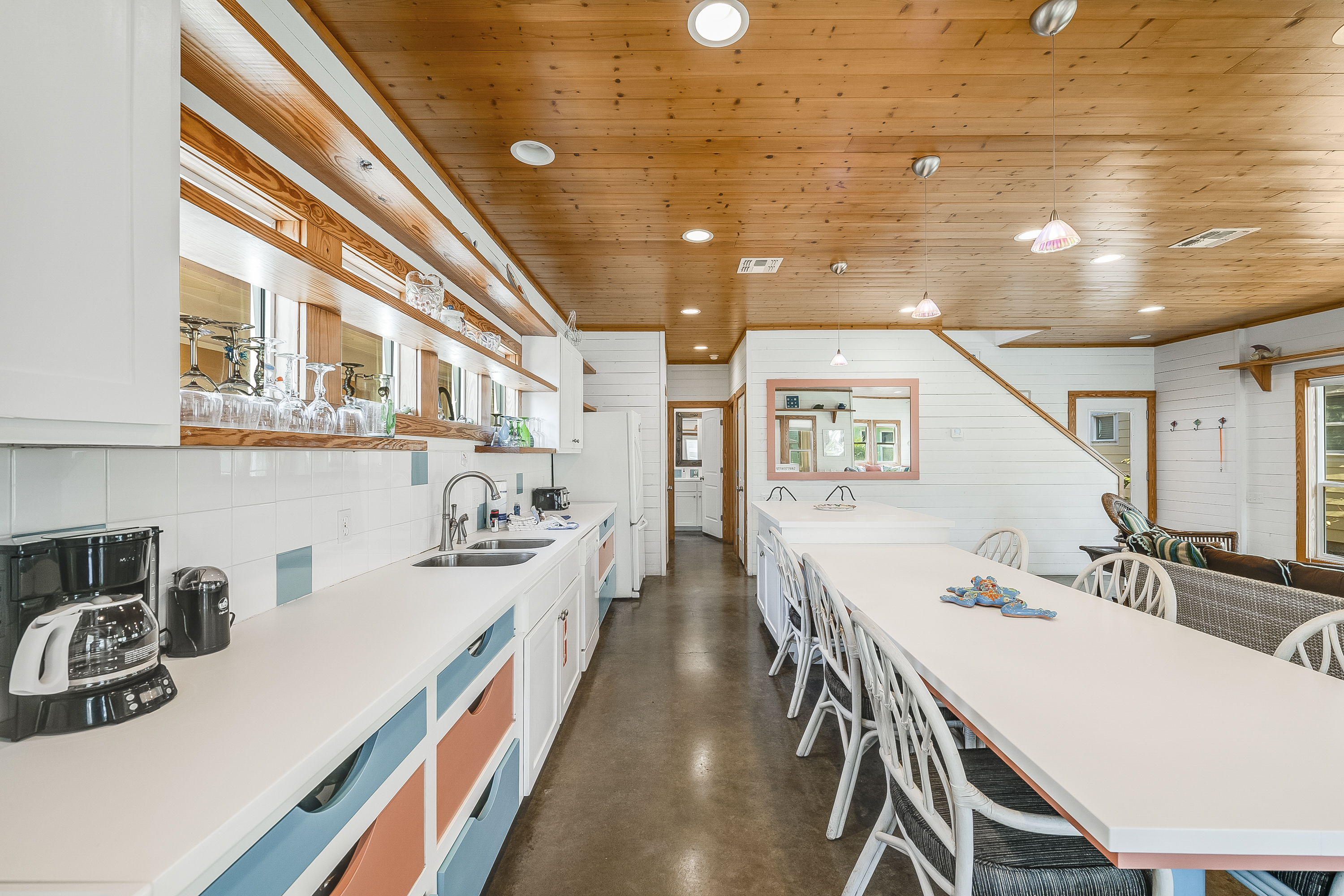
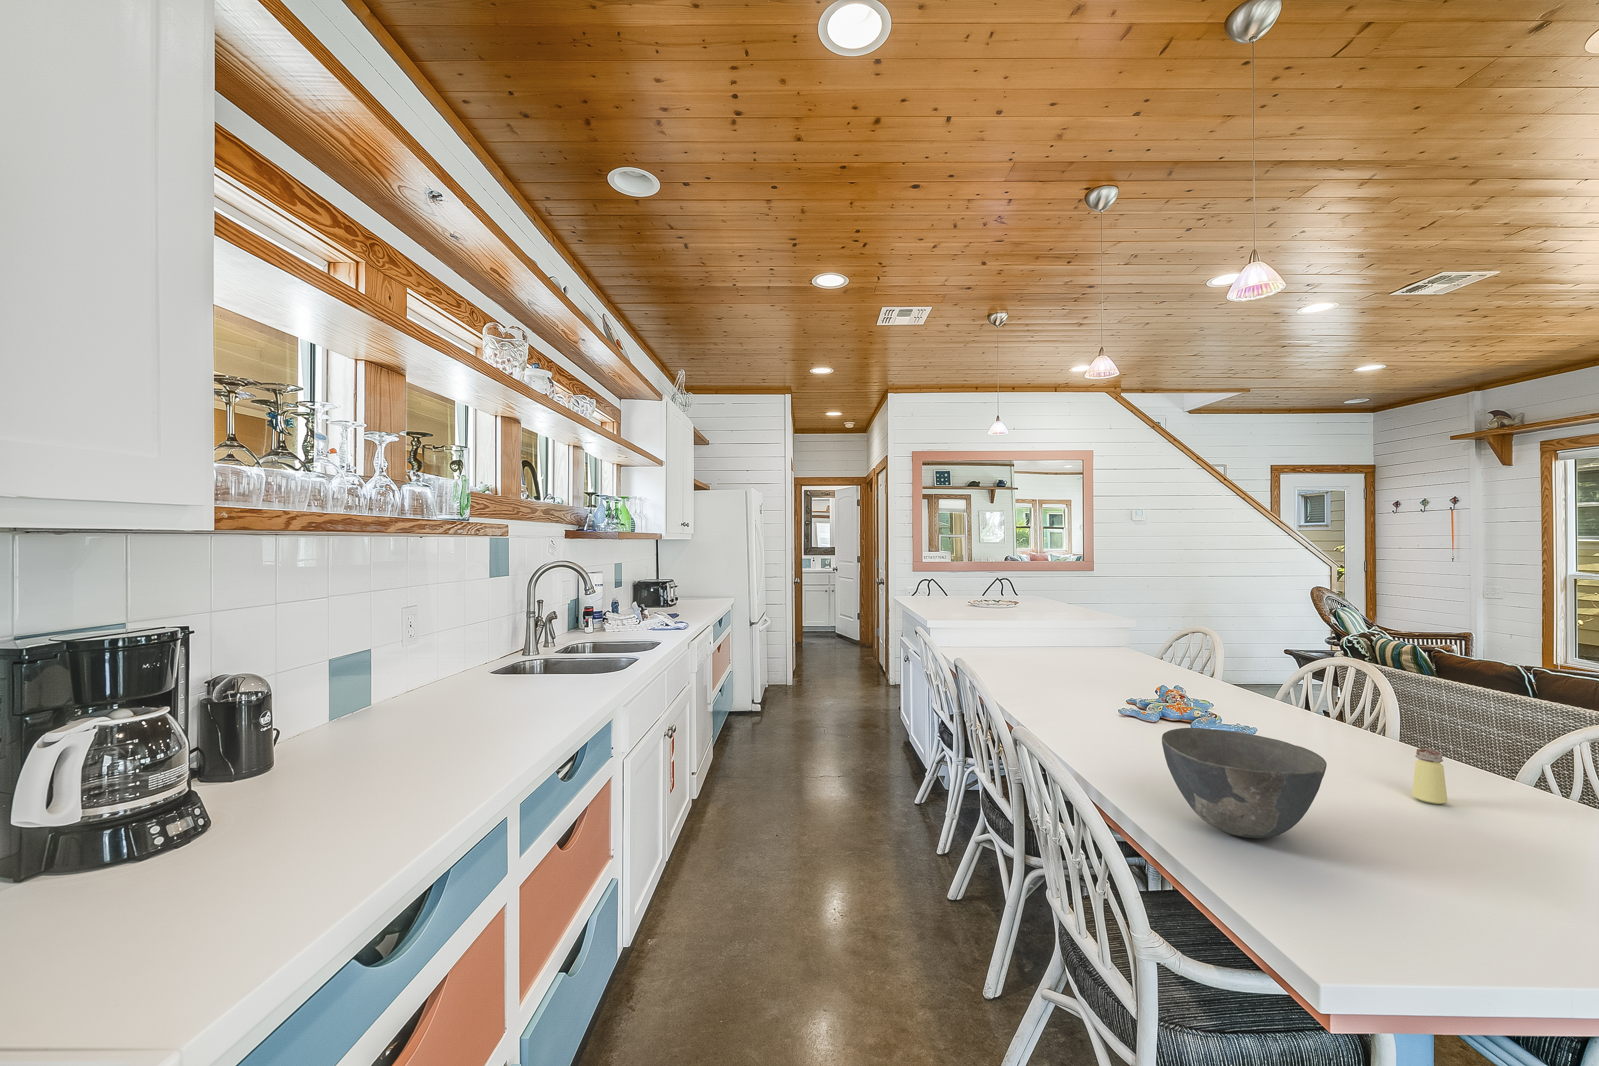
+ bowl (1240, 788)
+ saltshaker (1429, 775)
